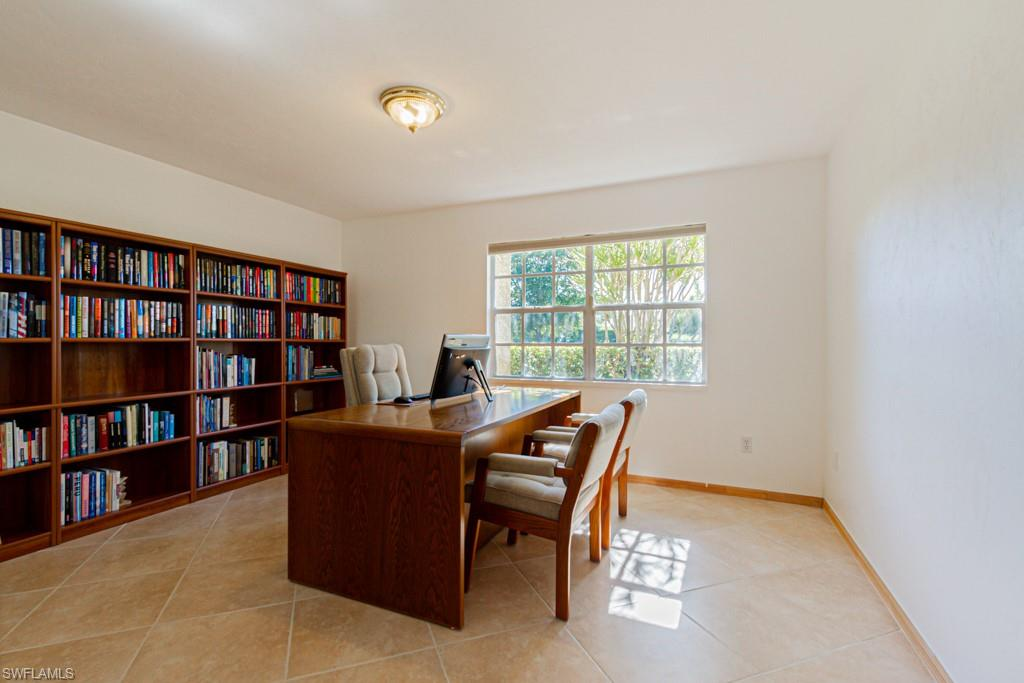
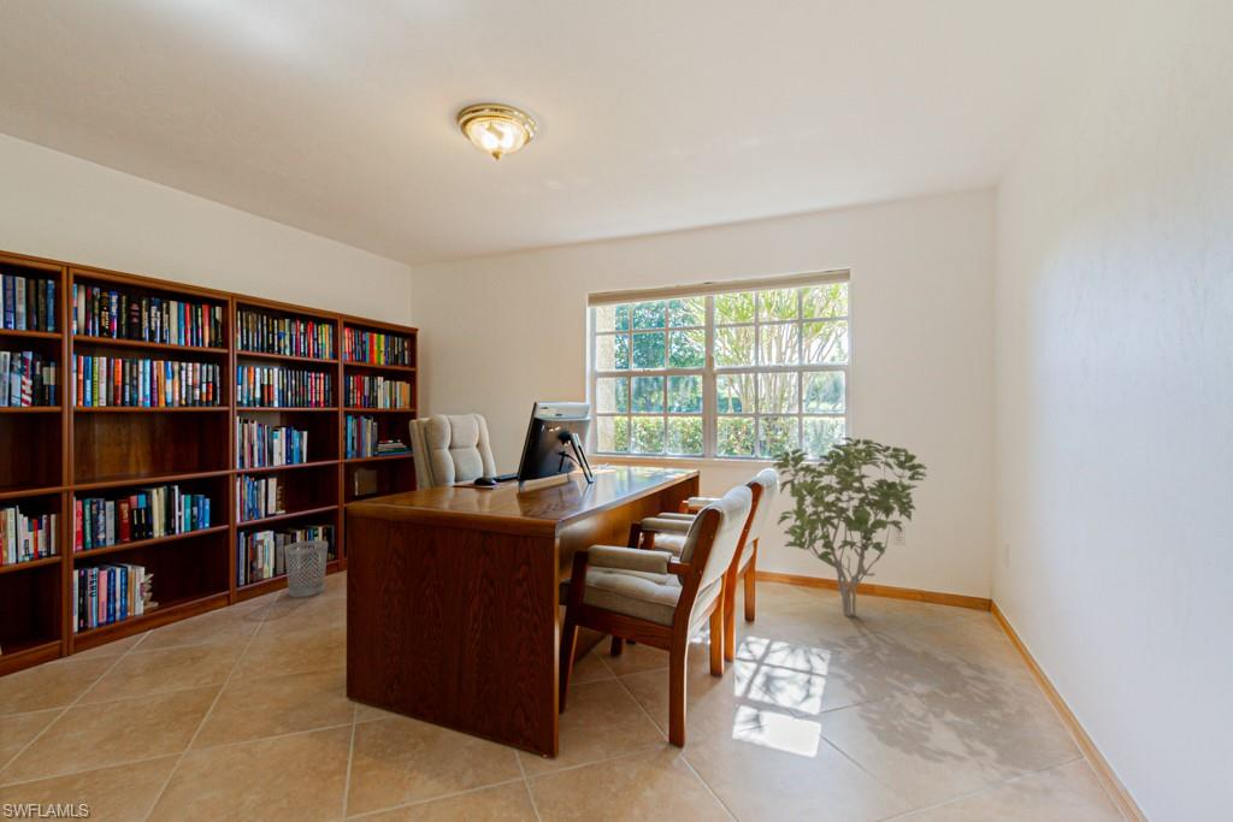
+ shrub (849, 525)
+ wastebasket (306, 568)
